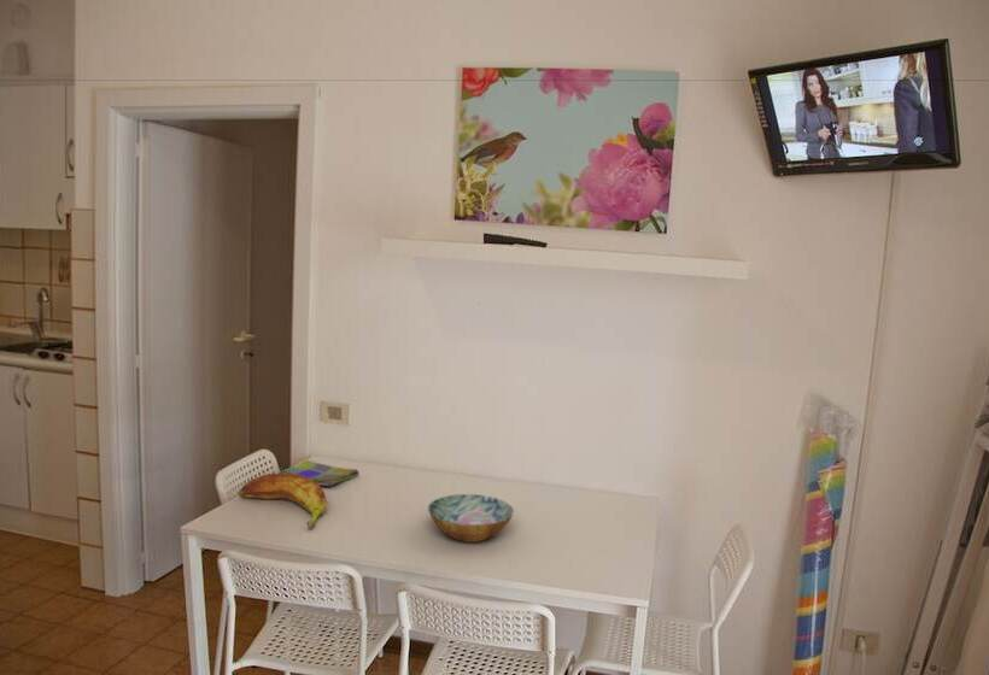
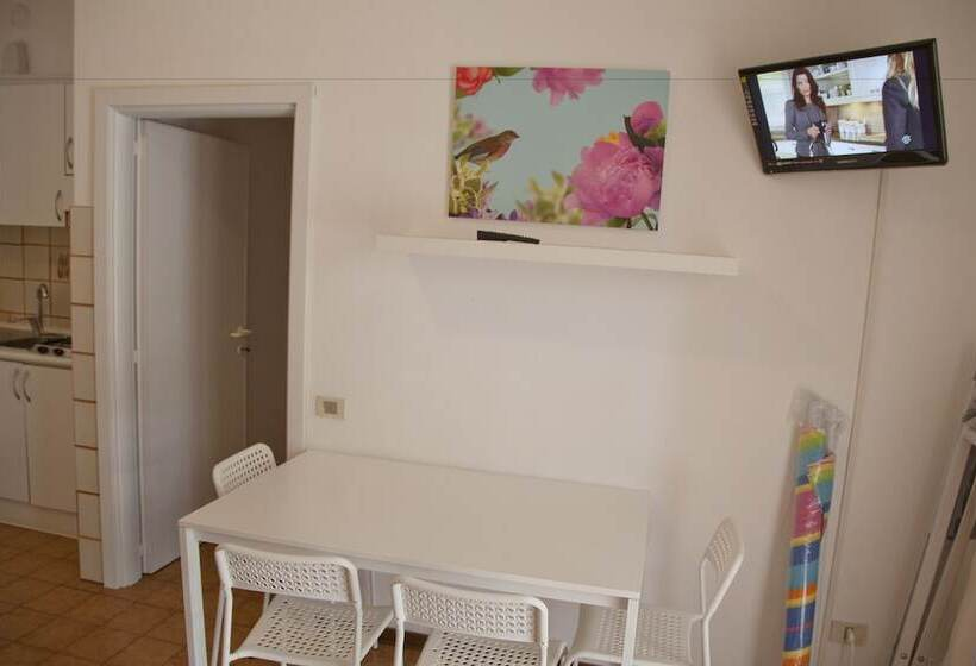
- dish towel (318, 471)
- banana (283, 494)
- bowl (470, 521)
